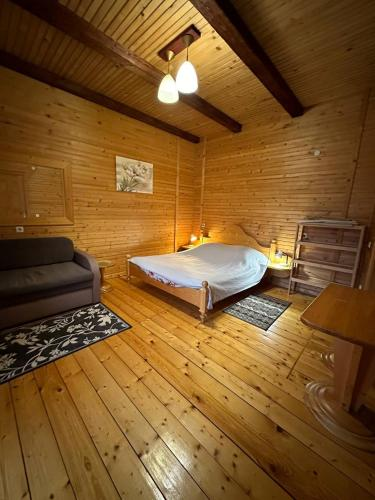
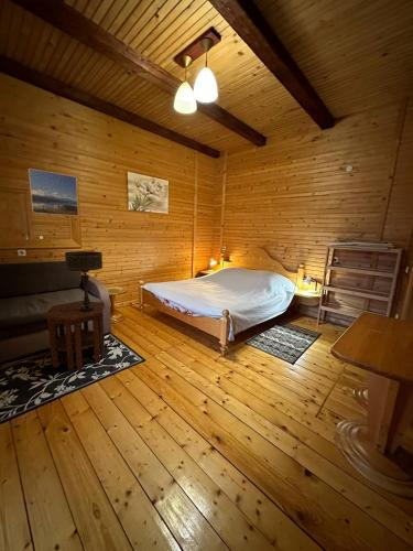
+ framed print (55, 194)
+ side table (78, 333)
+ table lamp (85, 281)
